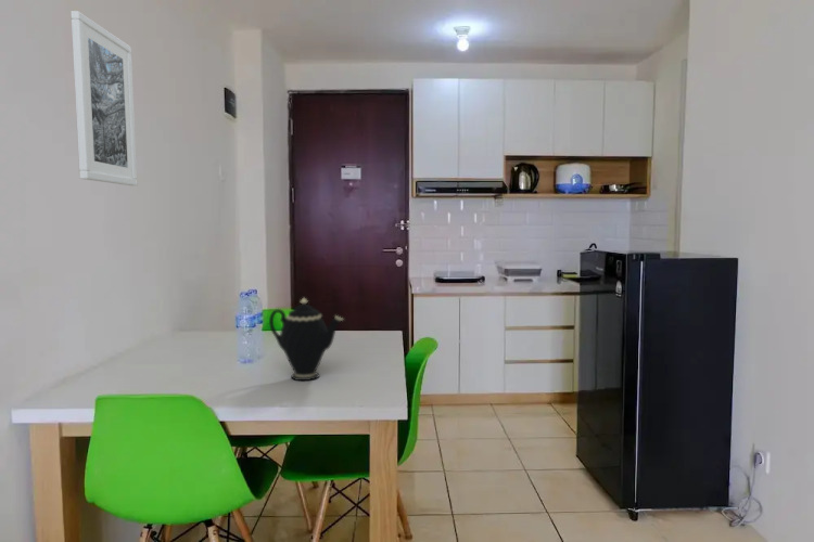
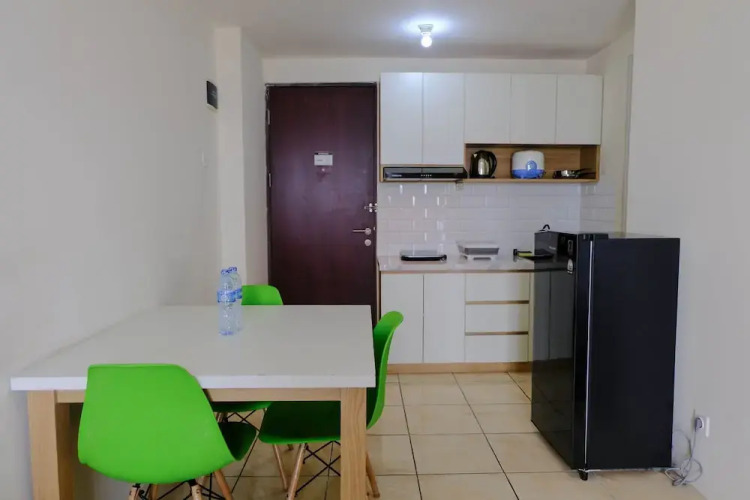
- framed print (107, 106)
- teapot (305, 337)
